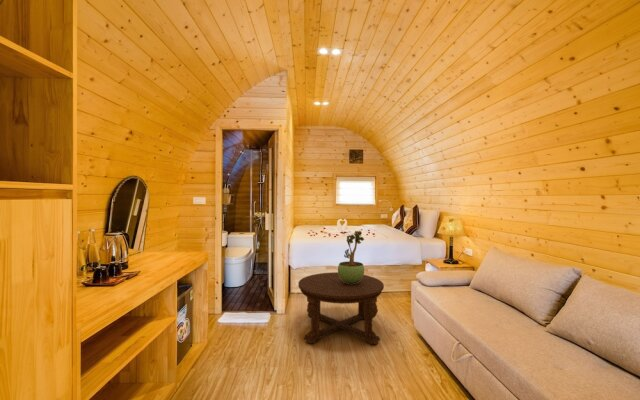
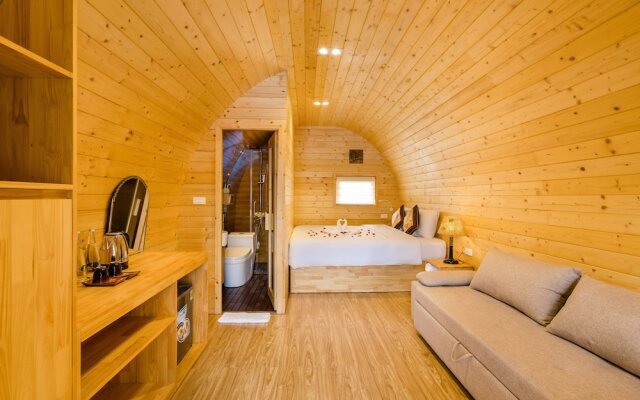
- coffee table (342, 303)
- potted plant (351, 256)
